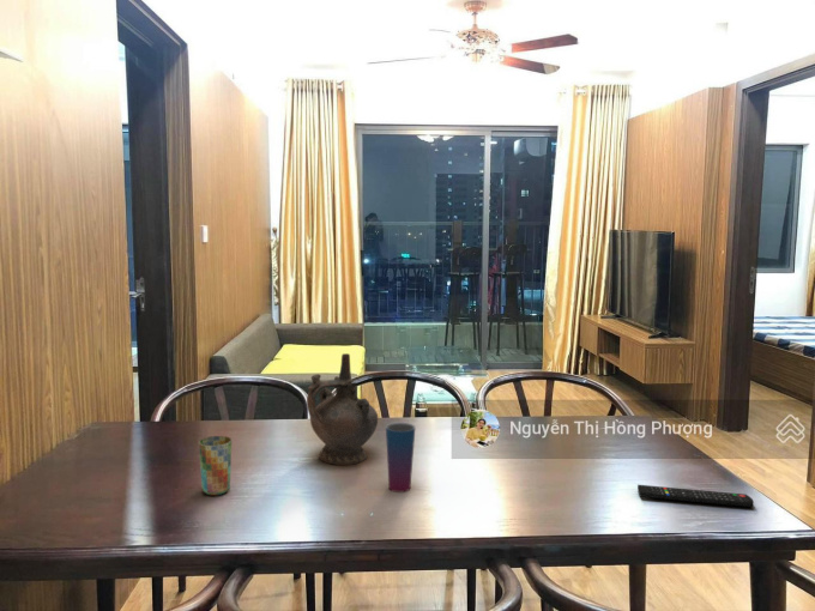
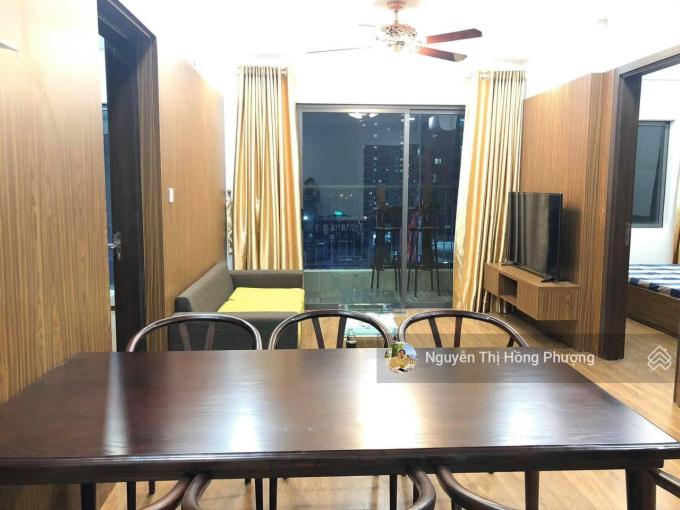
- cup (216, 466)
- ceremonial vessel (340, 406)
- cup (399, 458)
- remote control (694, 496)
